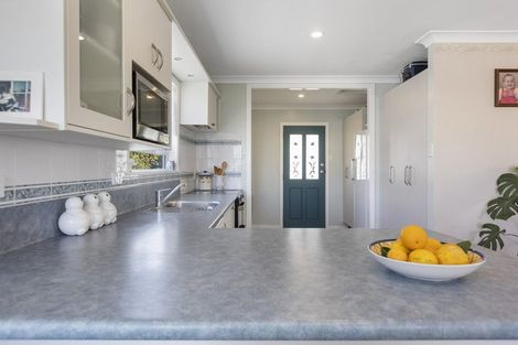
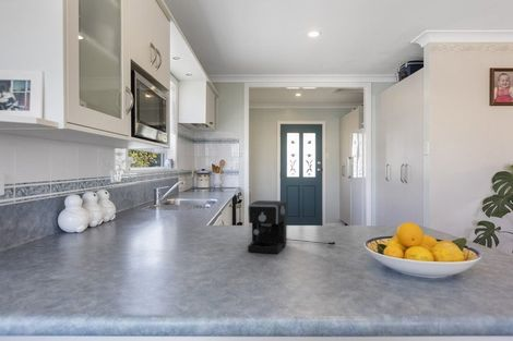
+ coffee maker (286, 223)
